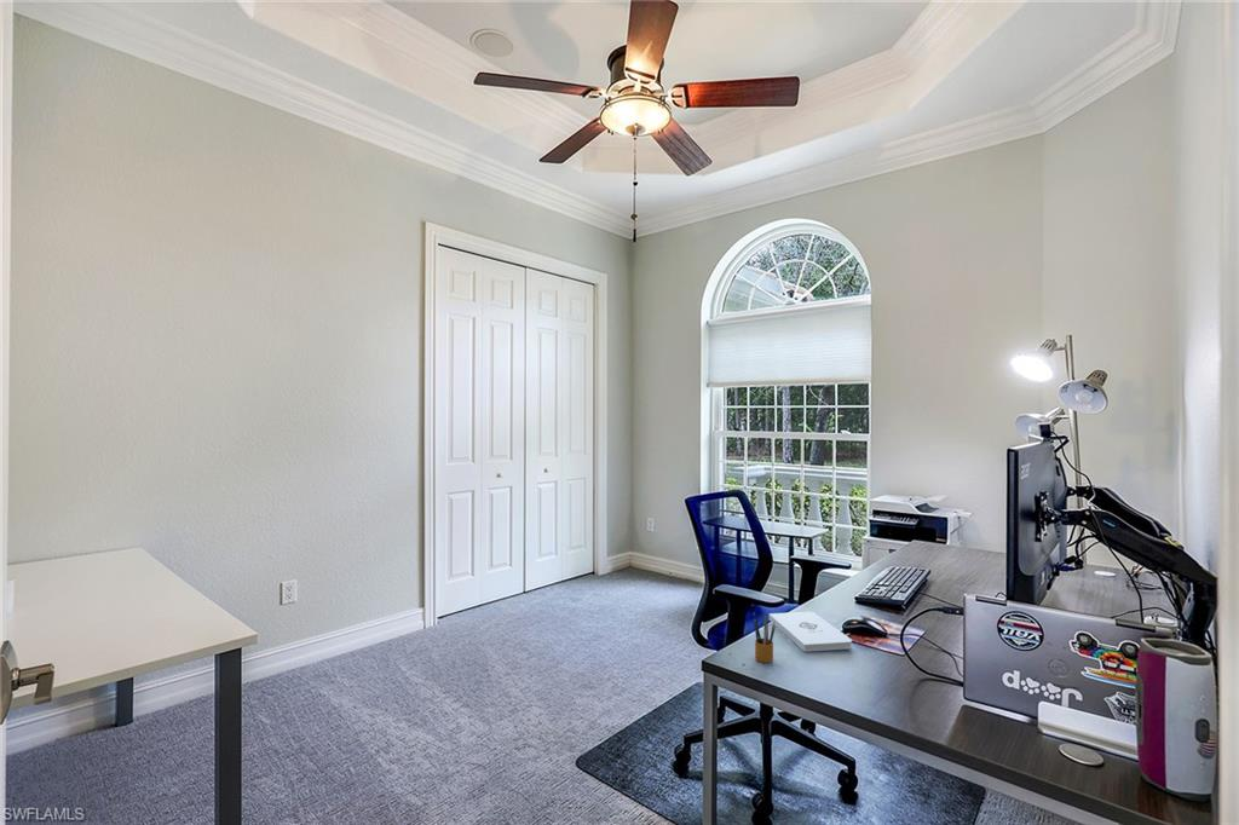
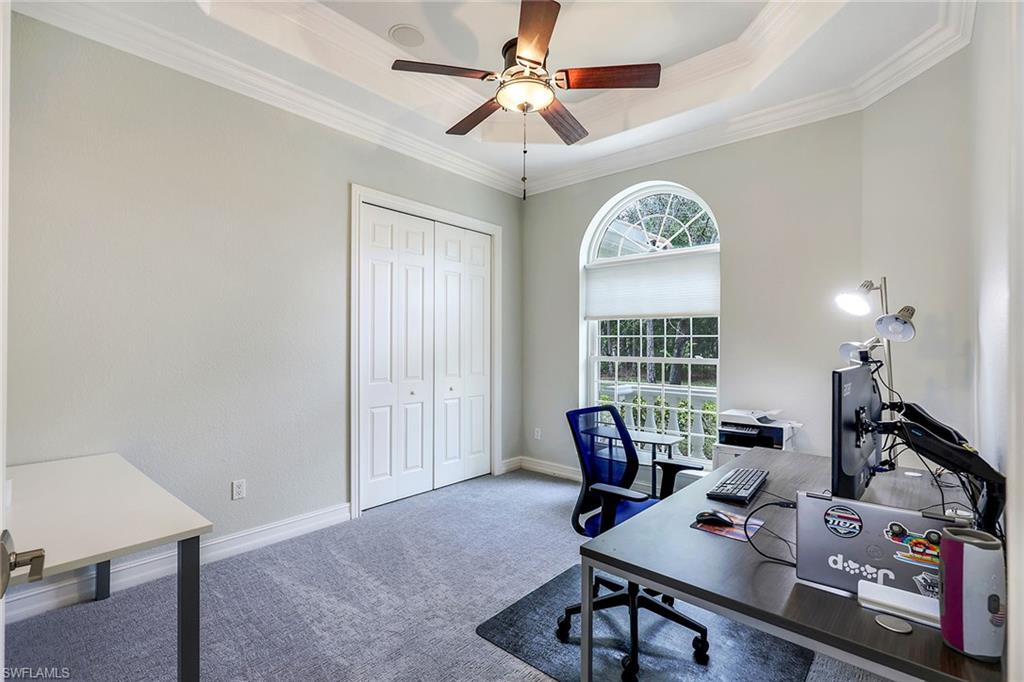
- notepad (808, 629)
- pencil box (763, 636)
